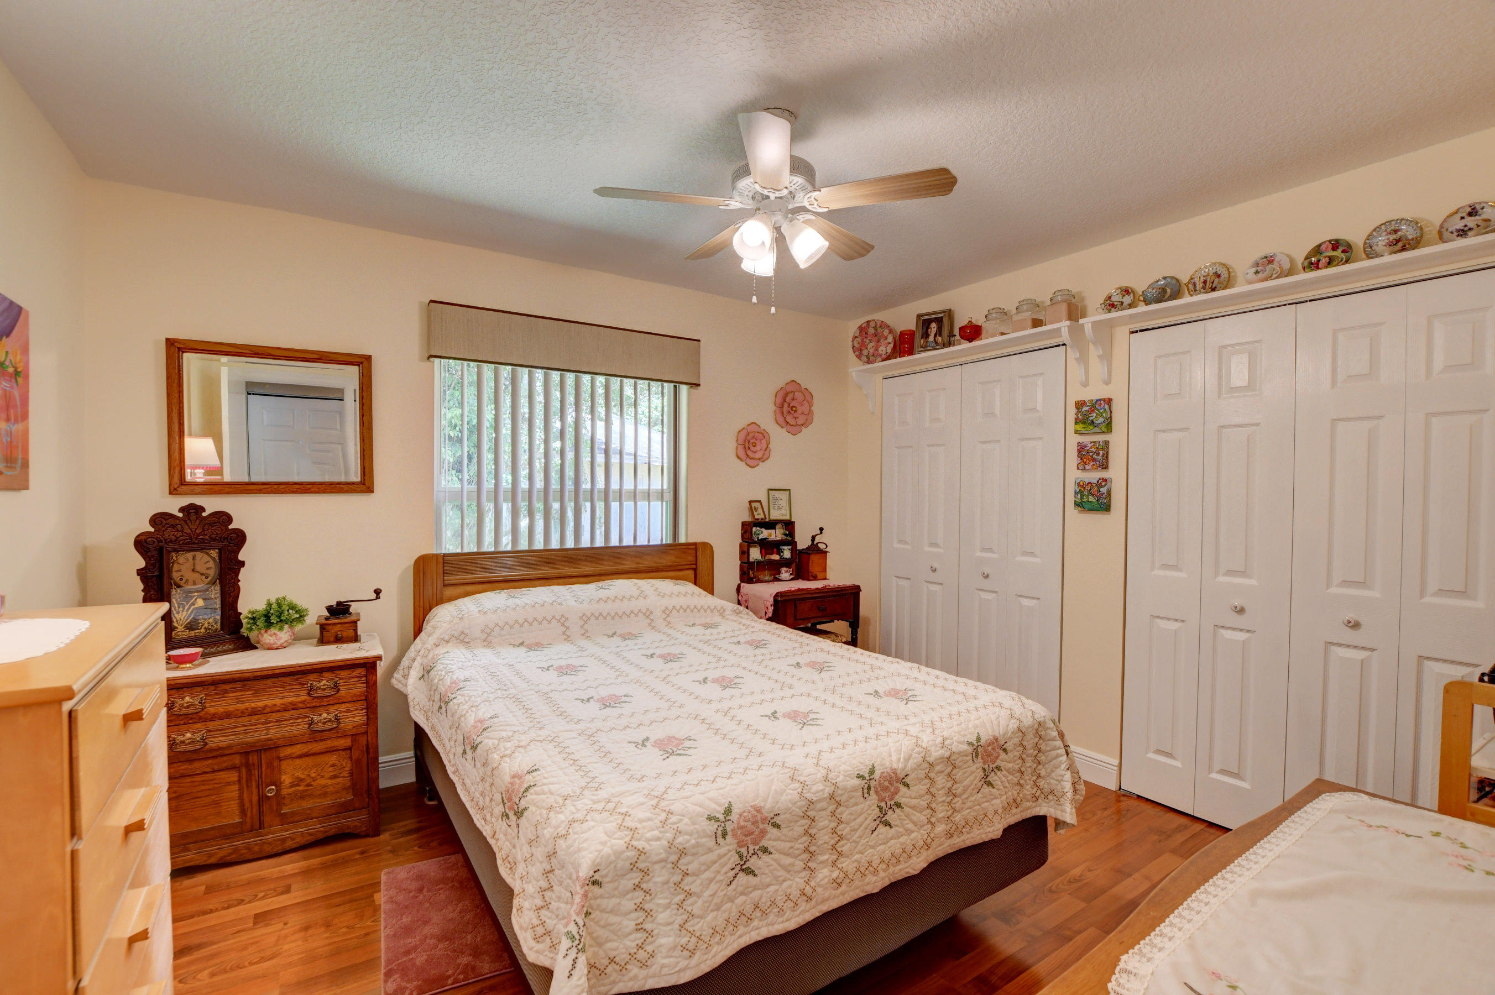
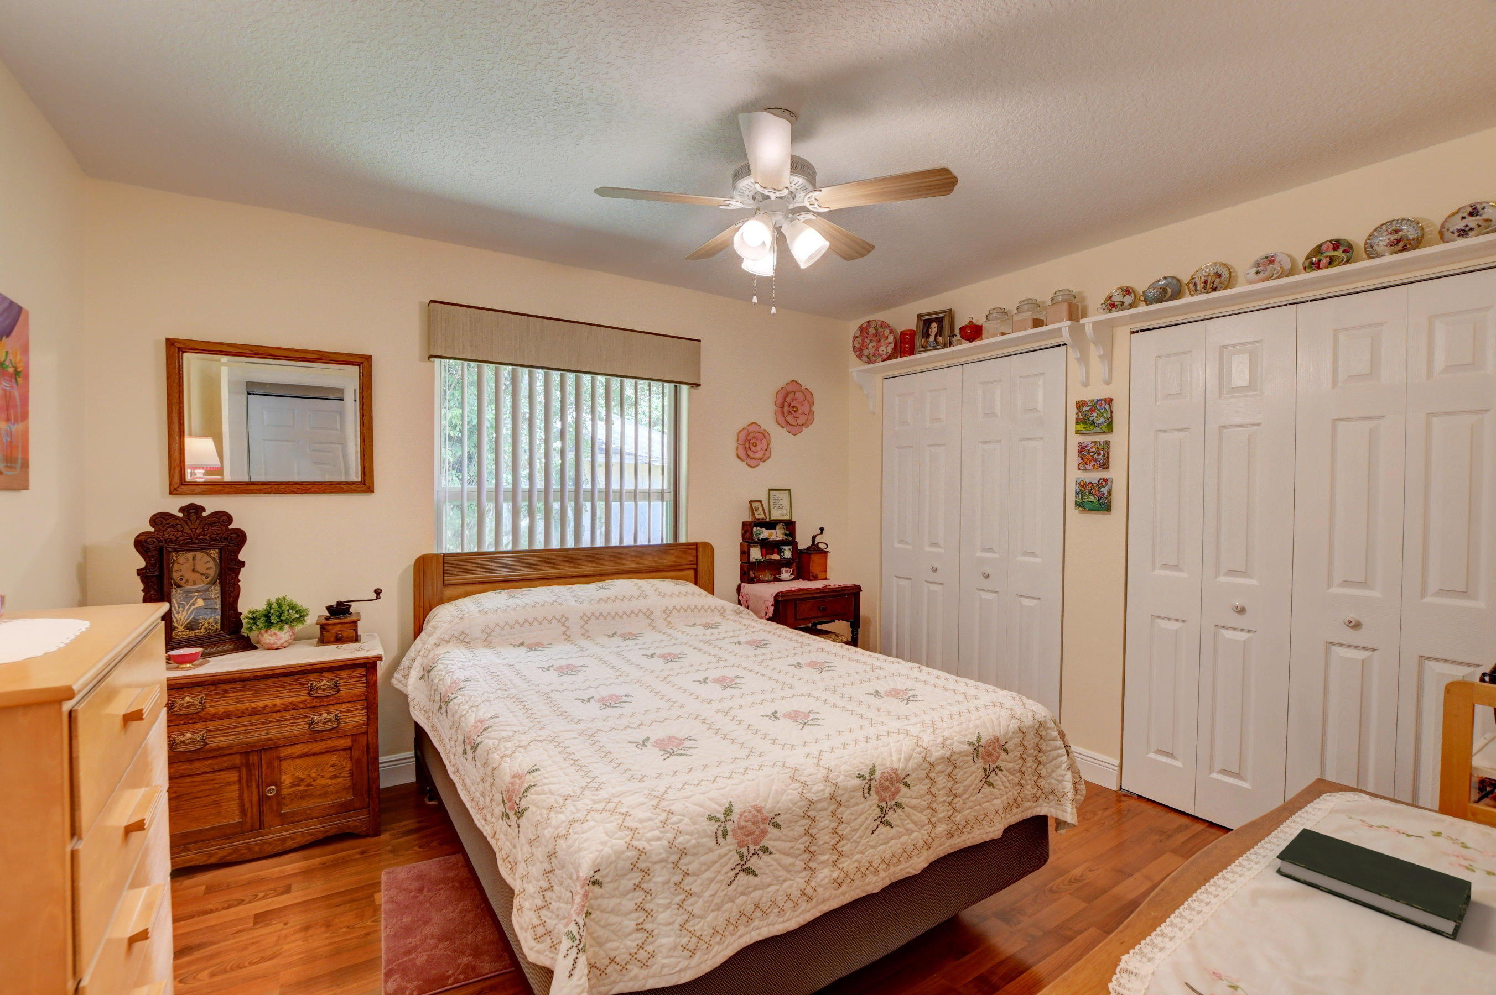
+ book (1370, 876)
